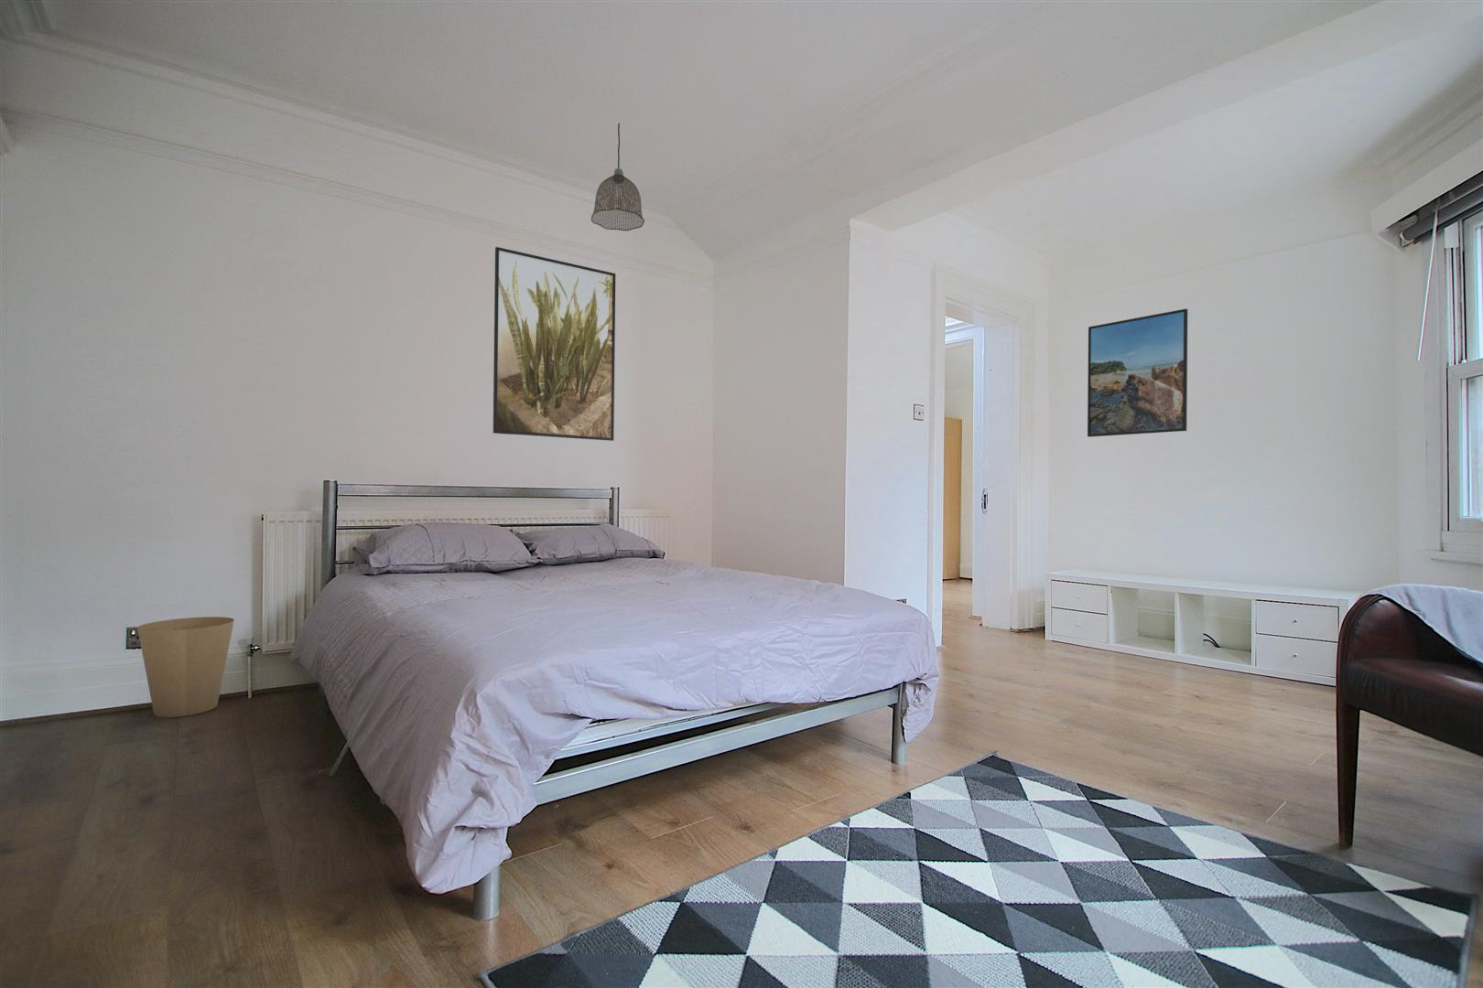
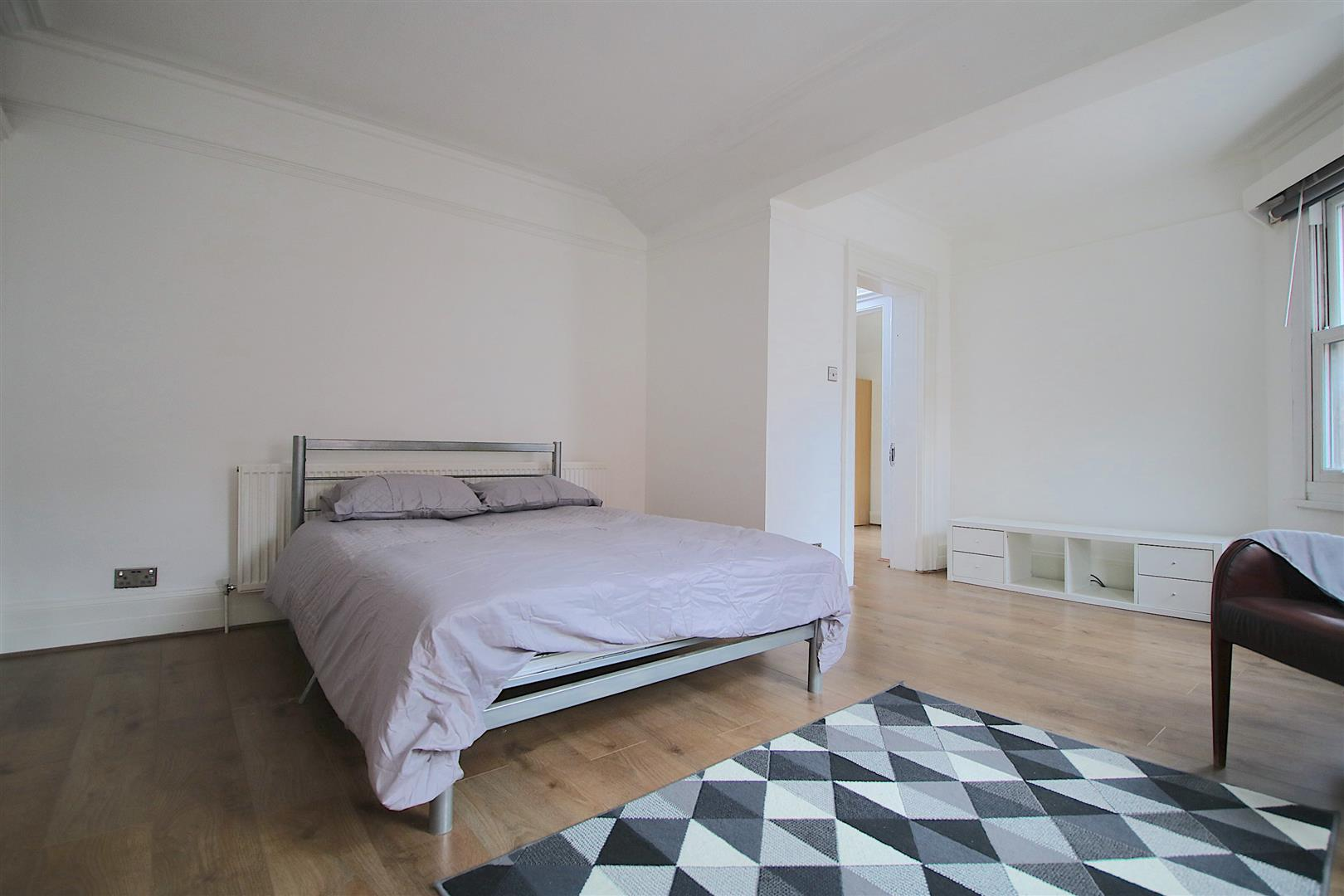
- pendant lamp (618, 172)
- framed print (557, 348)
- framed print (1134, 376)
- trash can (186, 666)
